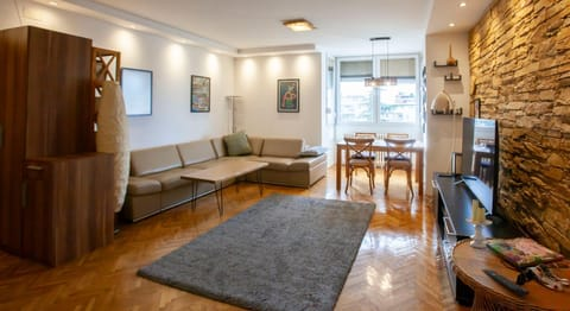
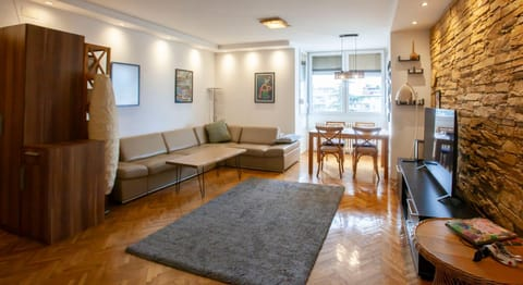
- remote control (504, 281)
- candle (479, 222)
